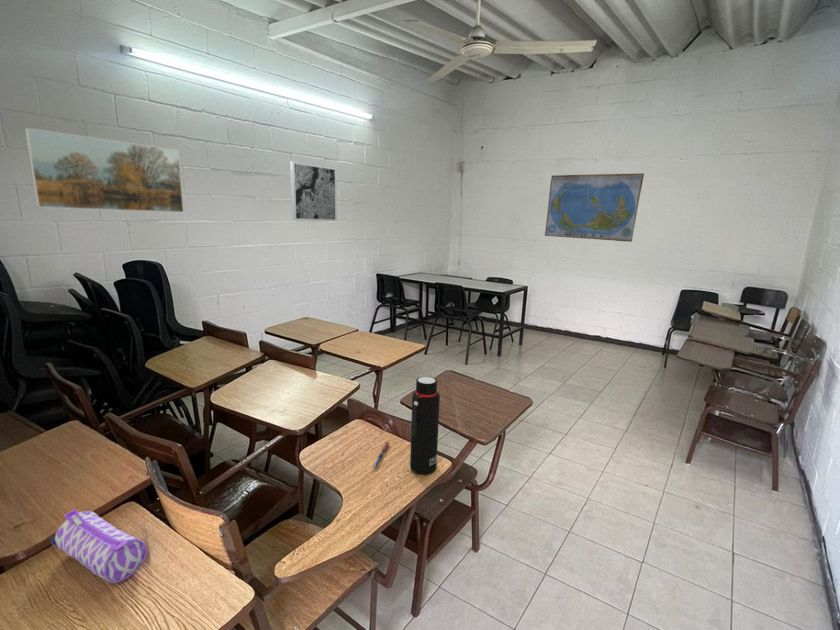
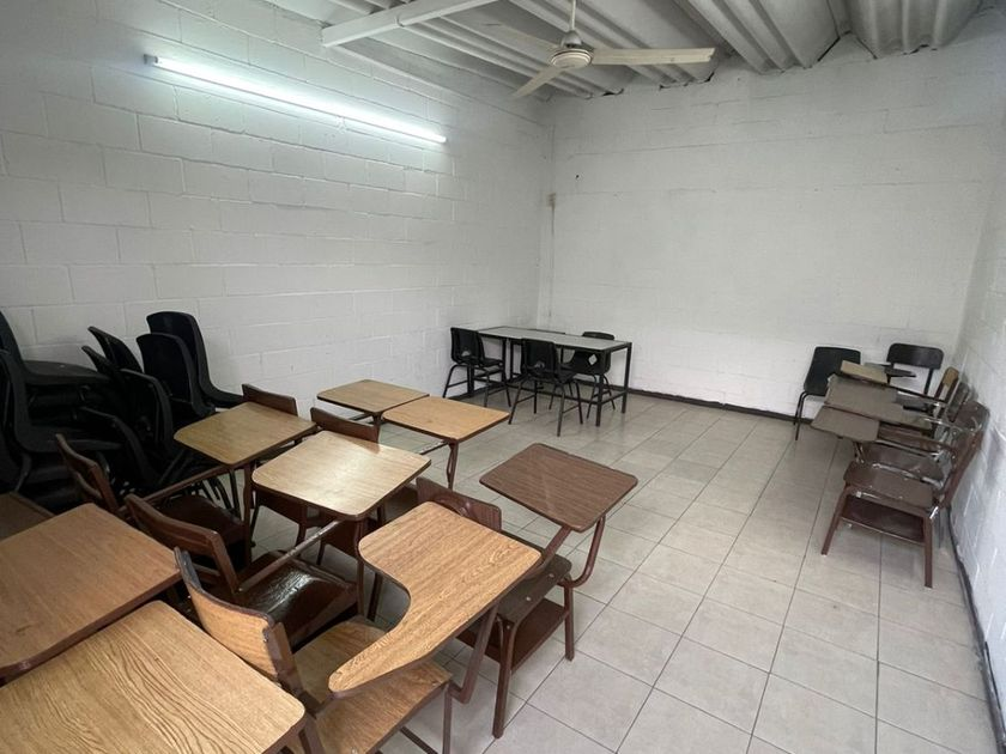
- pencil case (100, 542)
- wall art (314, 193)
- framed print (114, 175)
- pen (381, 454)
- water bottle (423, 425)
- world map (590, 207)
